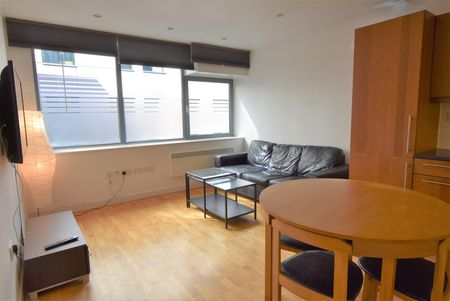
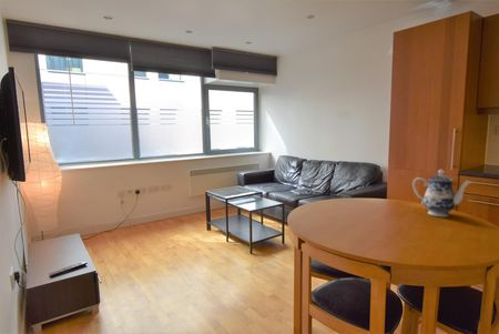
+ teapot (439, 192)
